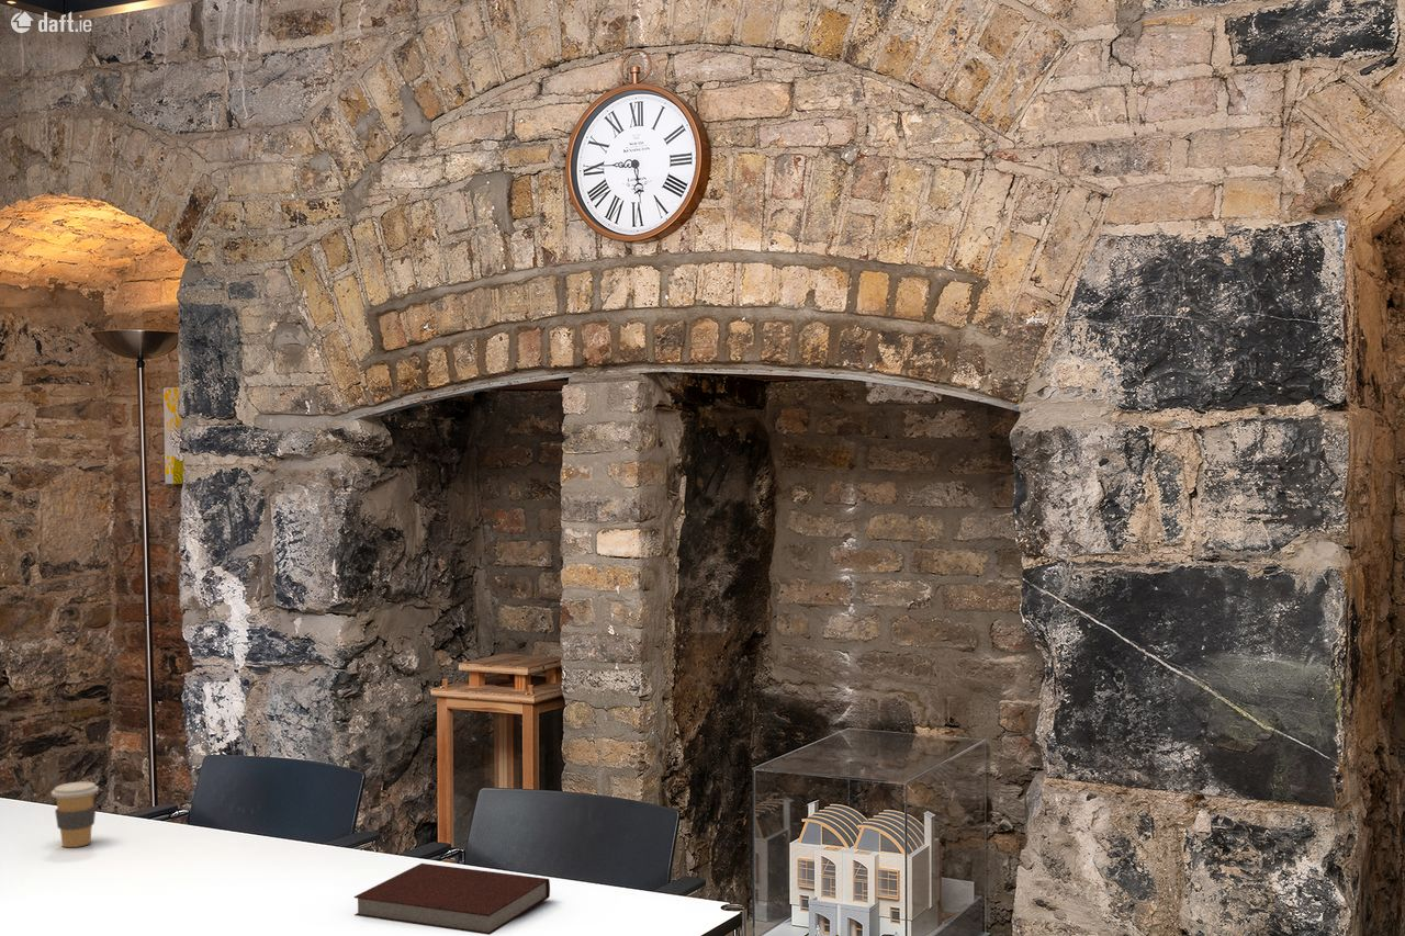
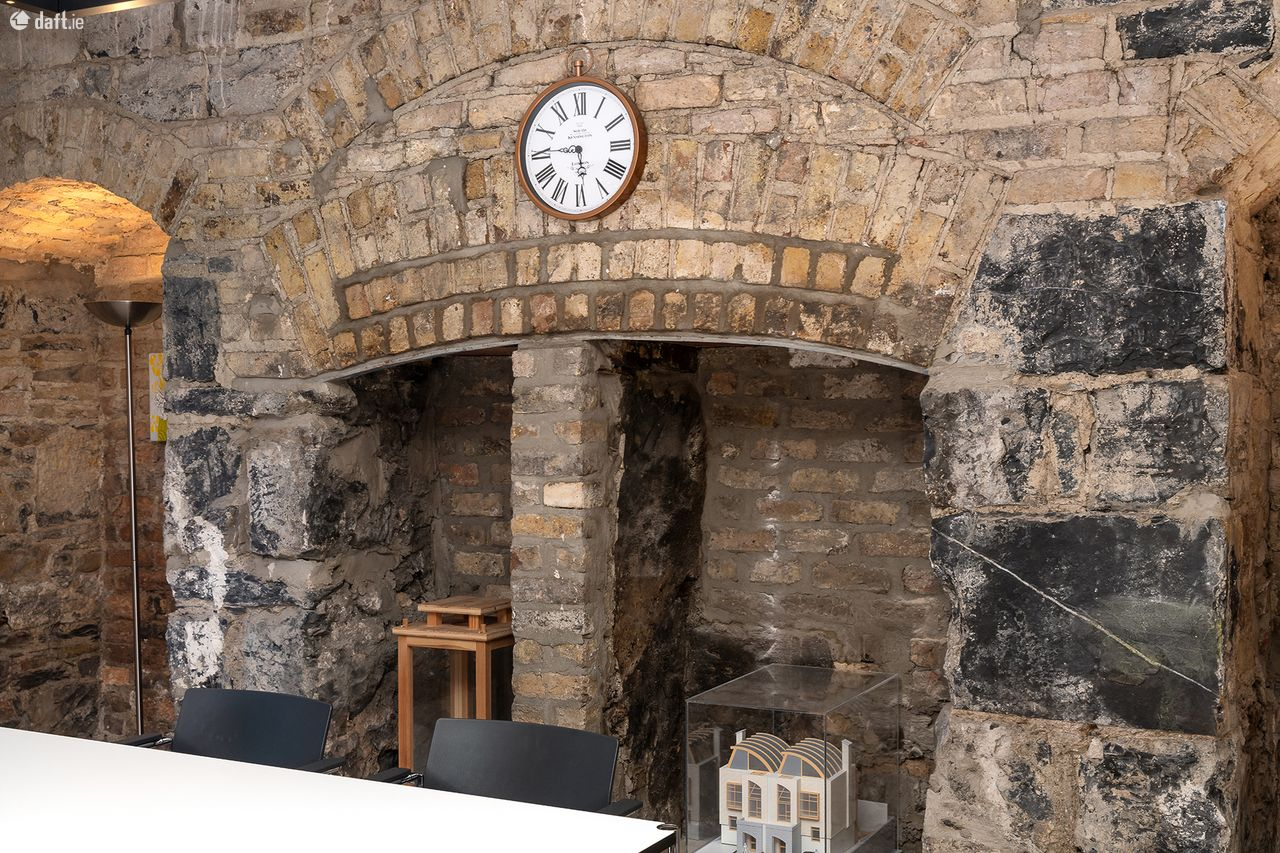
- coffee cup (75, 814)
- notebook (453, 896)
